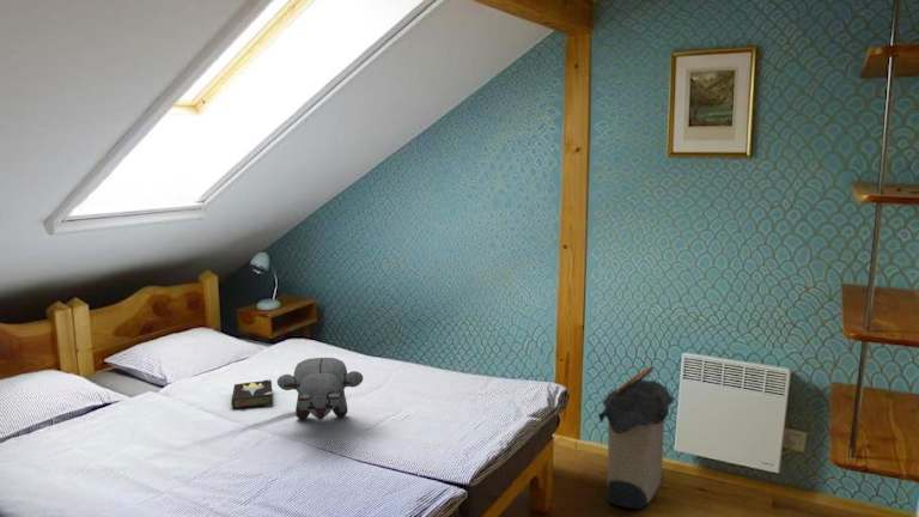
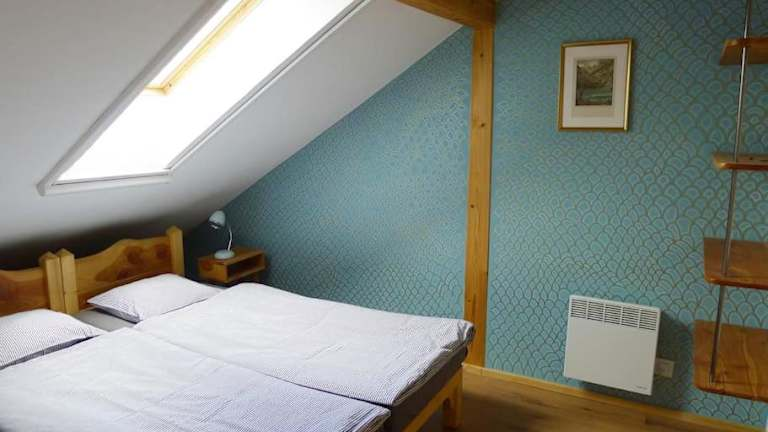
- hardback book (252, 393)
- laundry hamper (634, 424)
- stuffed bear (319, 399)
